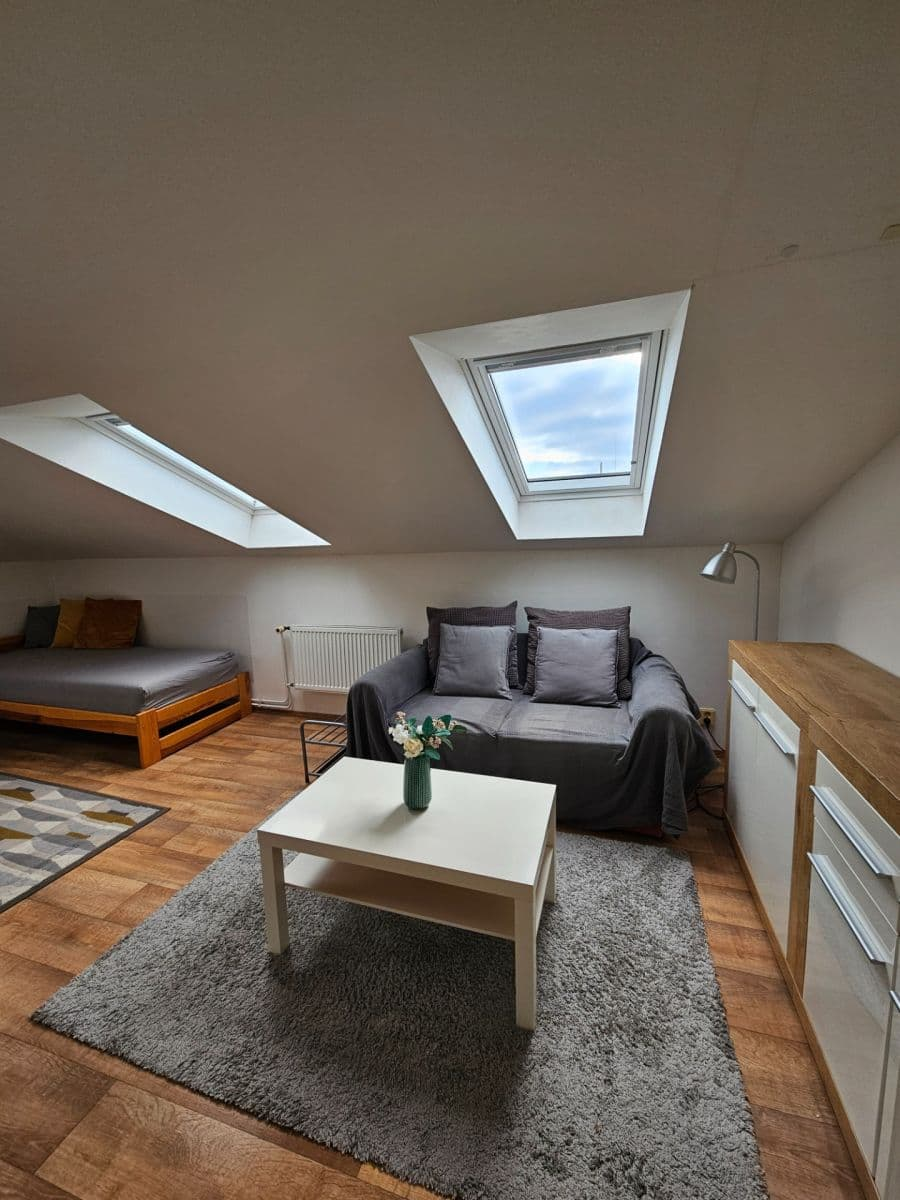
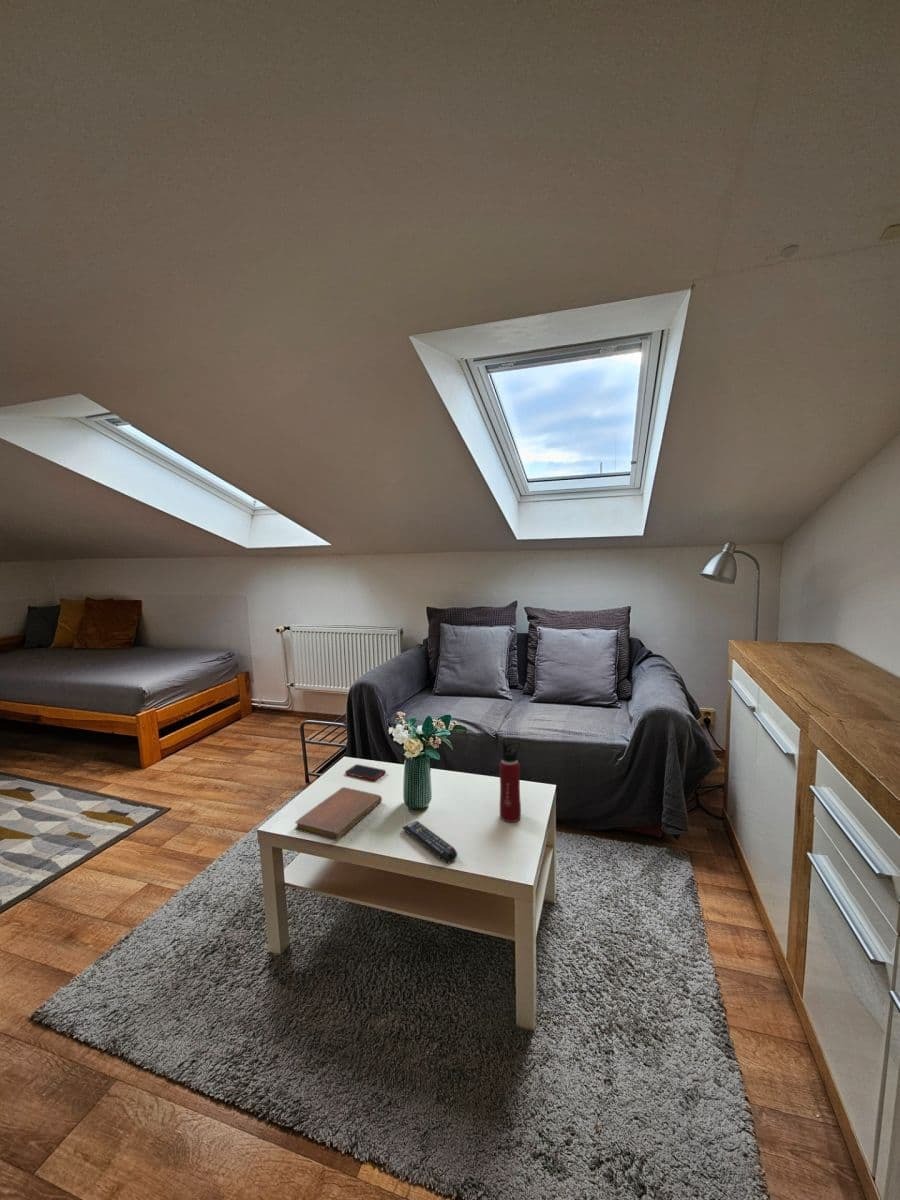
+ cell phone (365, 772)
+ water bottle (509, 779)
+ notebook (340, 811)
+ remote control (428, 840)
